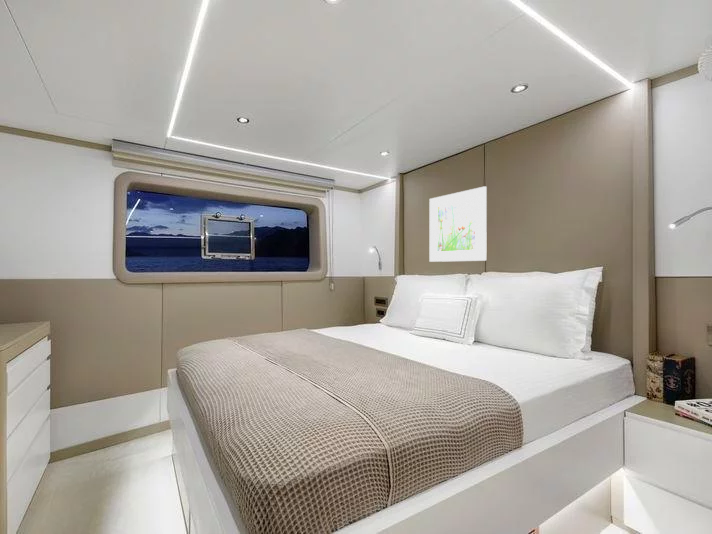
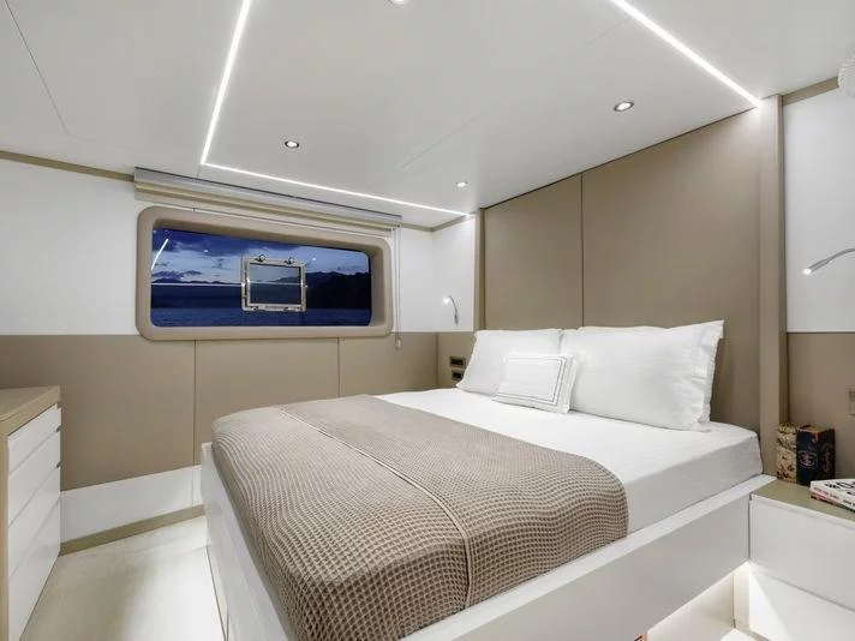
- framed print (455, 227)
